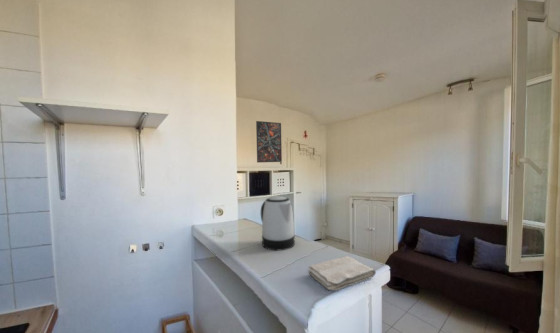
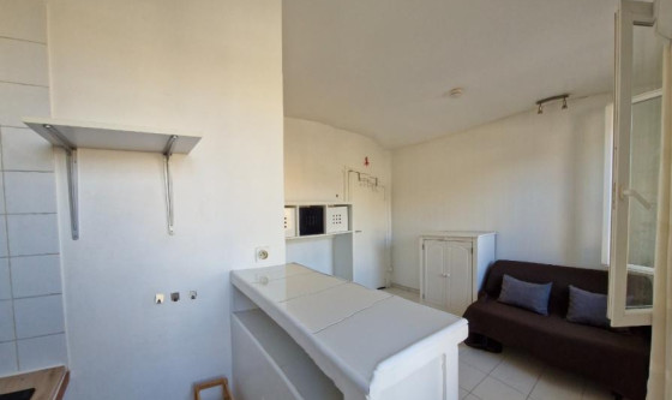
- kettle (275, 219)
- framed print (269, 142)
- washcloth (340, 270)
